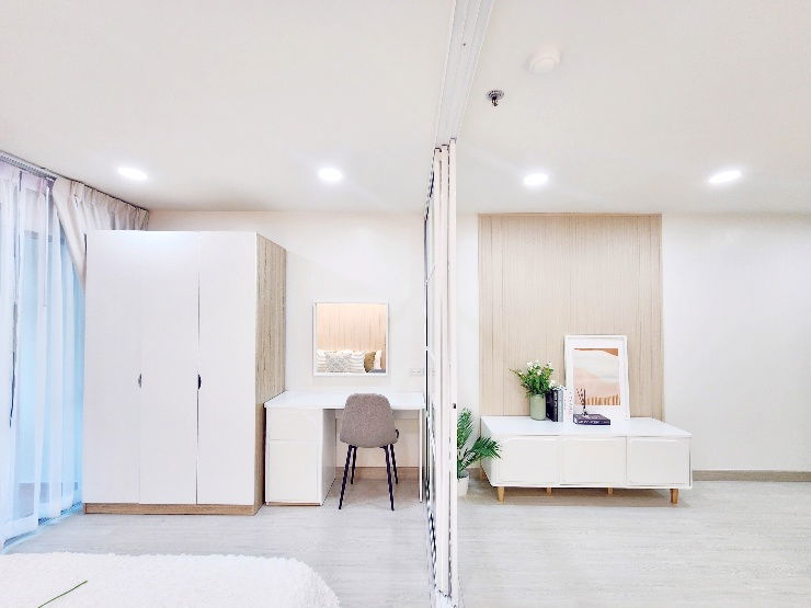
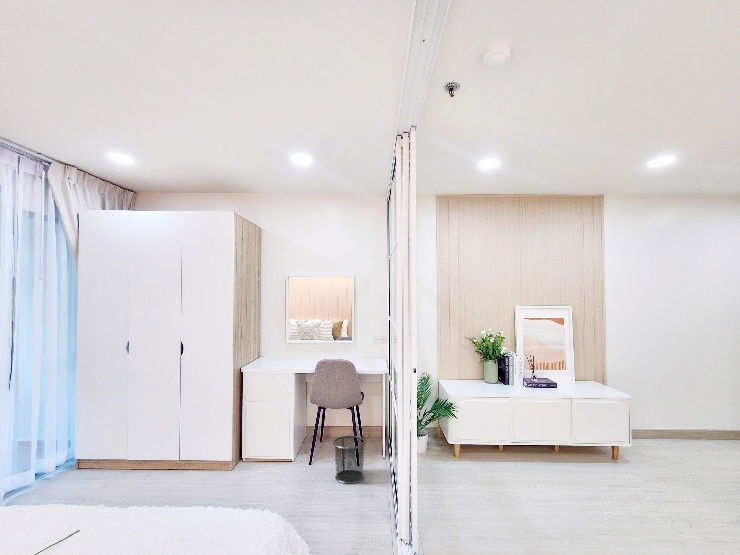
+ waste bin (349, 459)
